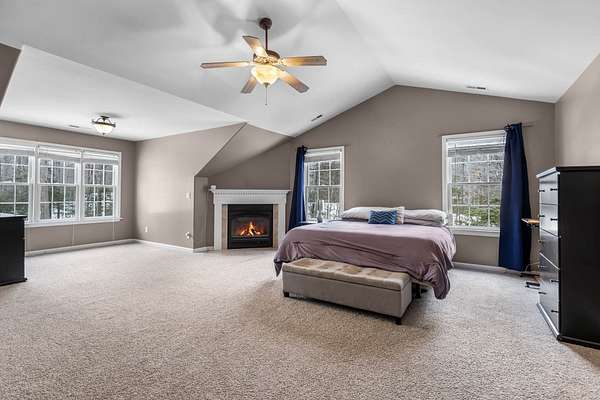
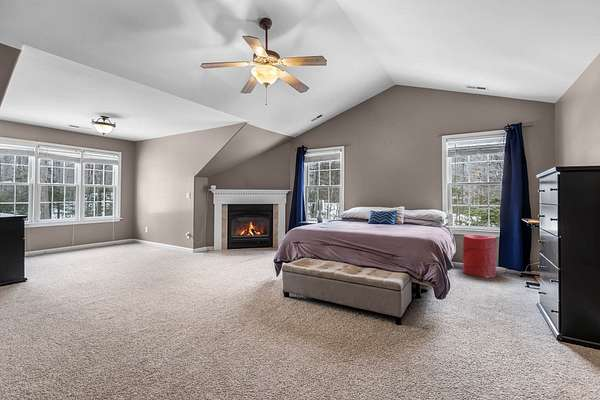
+ laundry hamper (479, 254)
